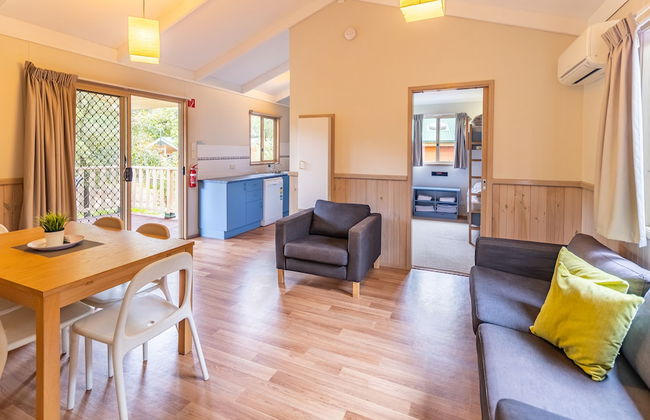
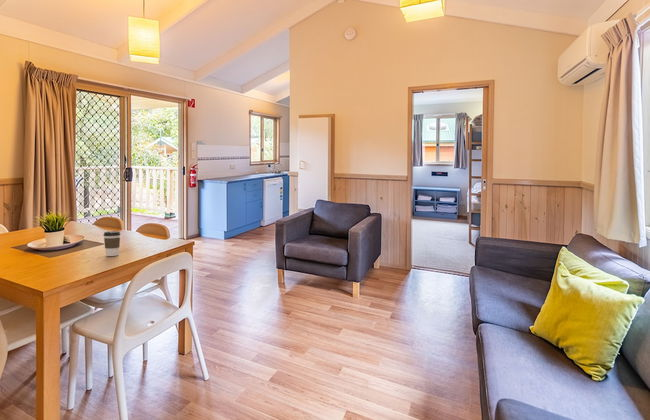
+ coffee cup (112, 243)
